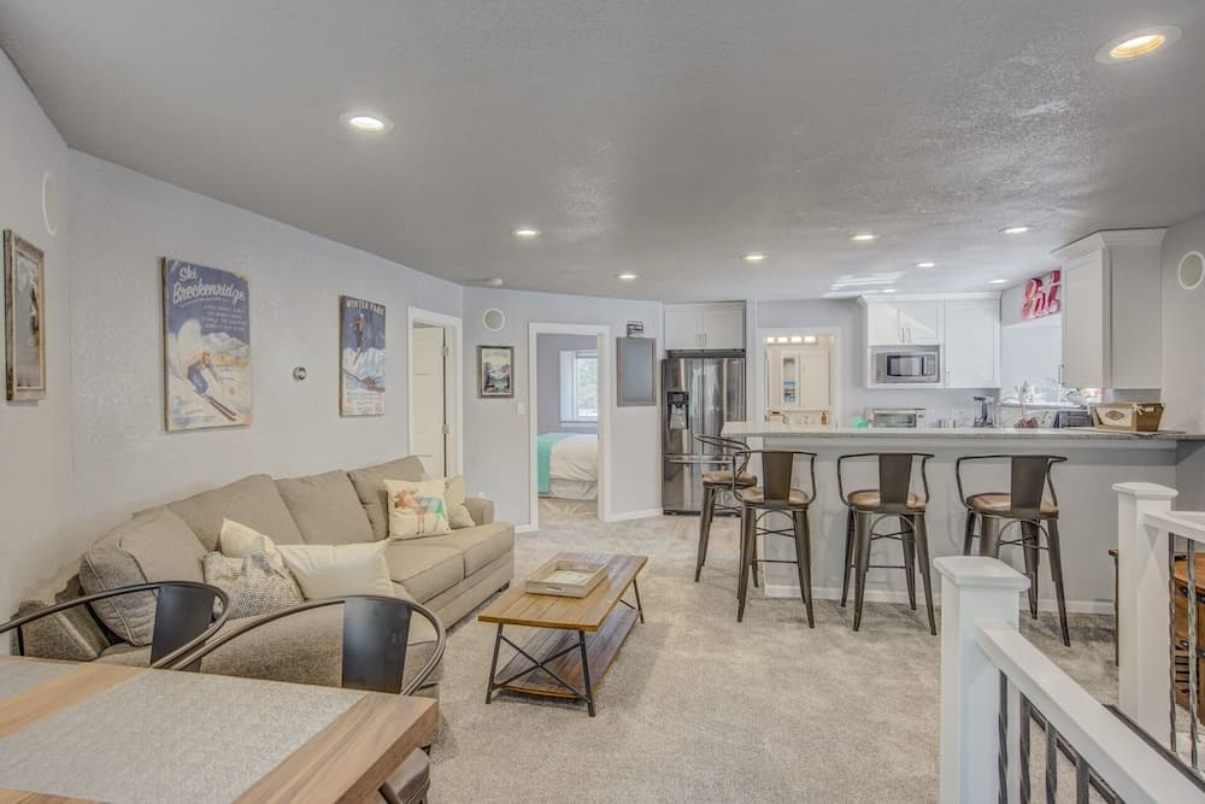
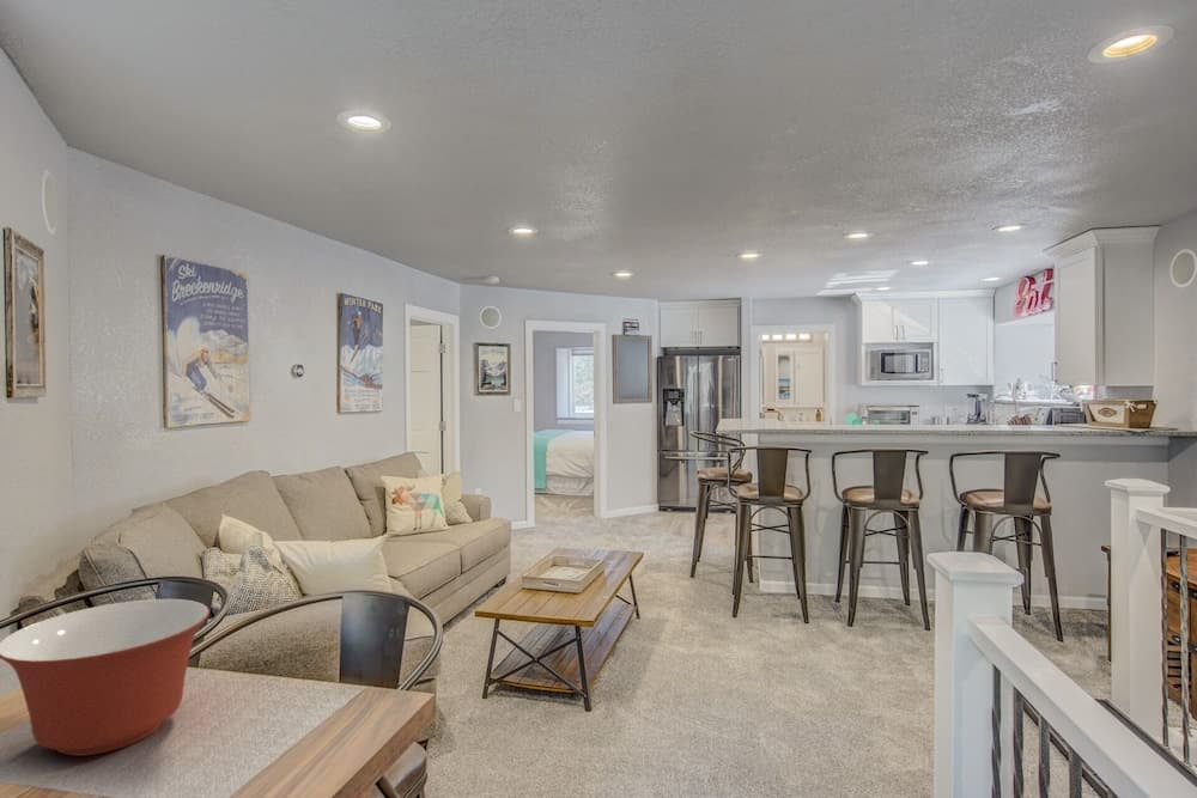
+ mixing bowl (111, 678)
